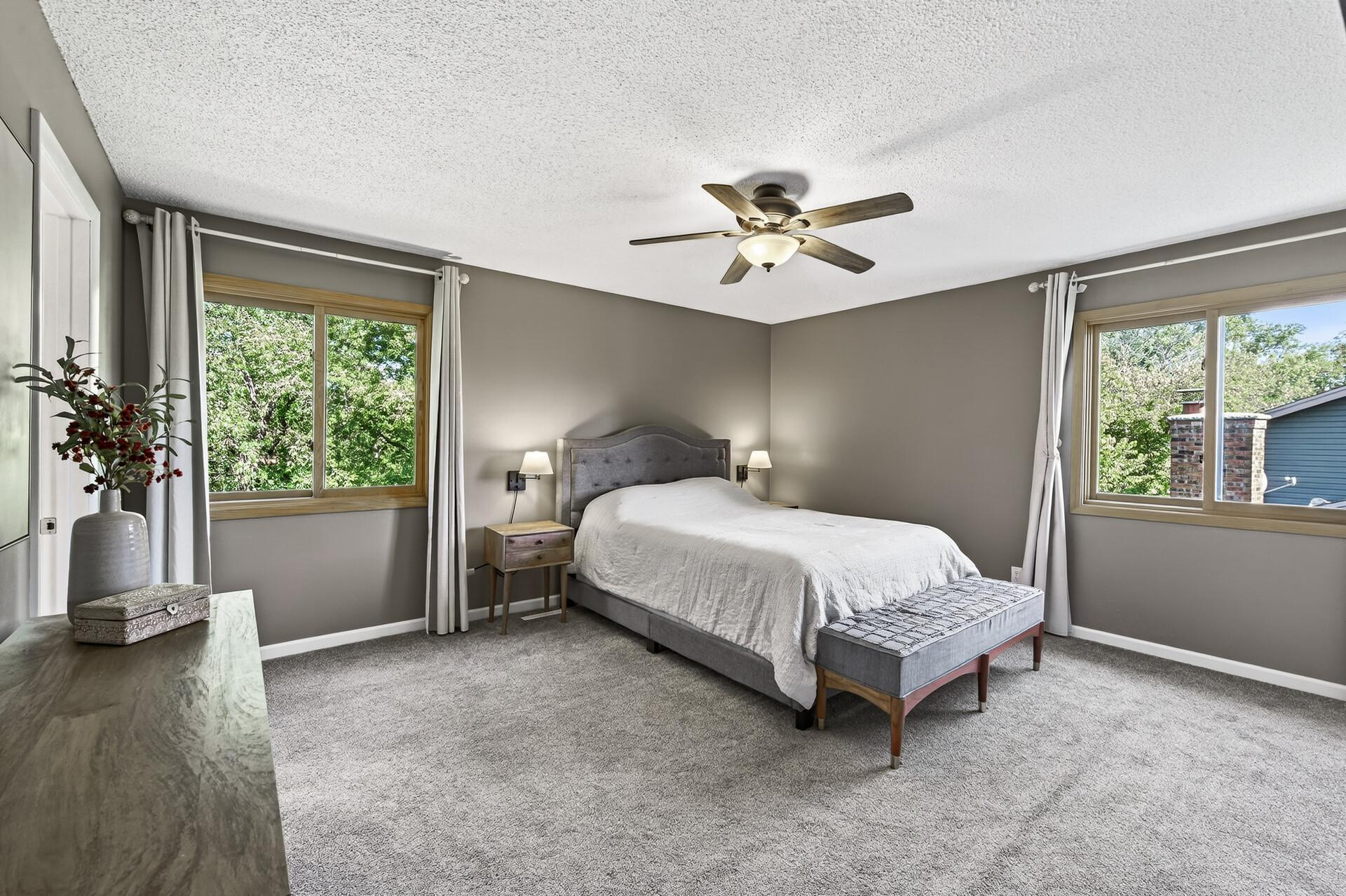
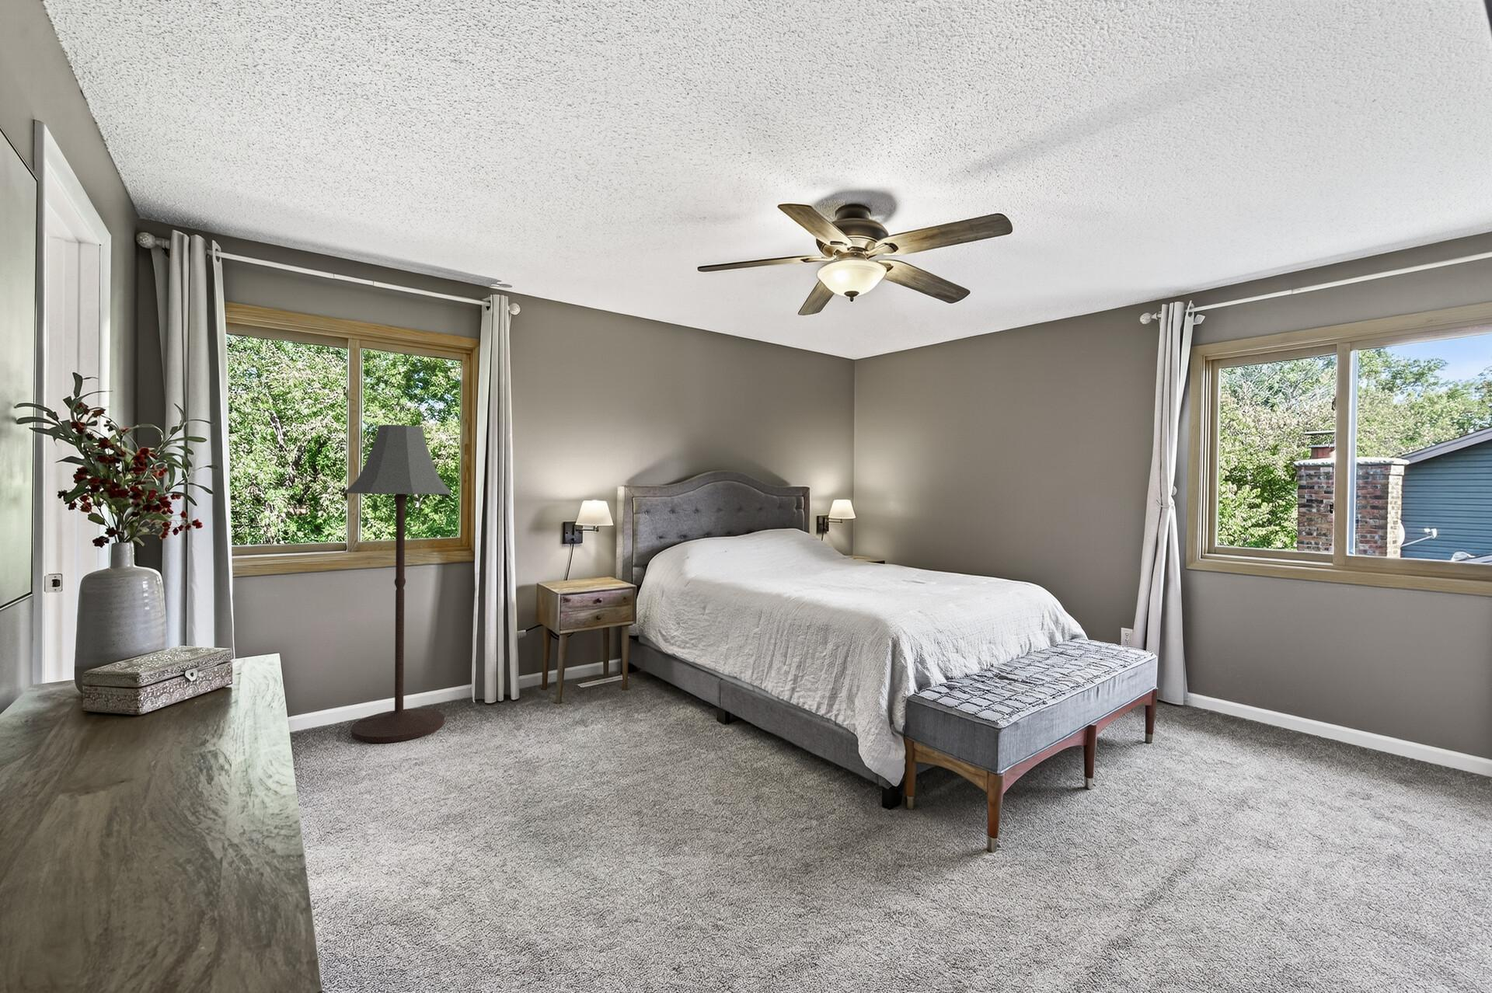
+ floor lamp (399, 577)
